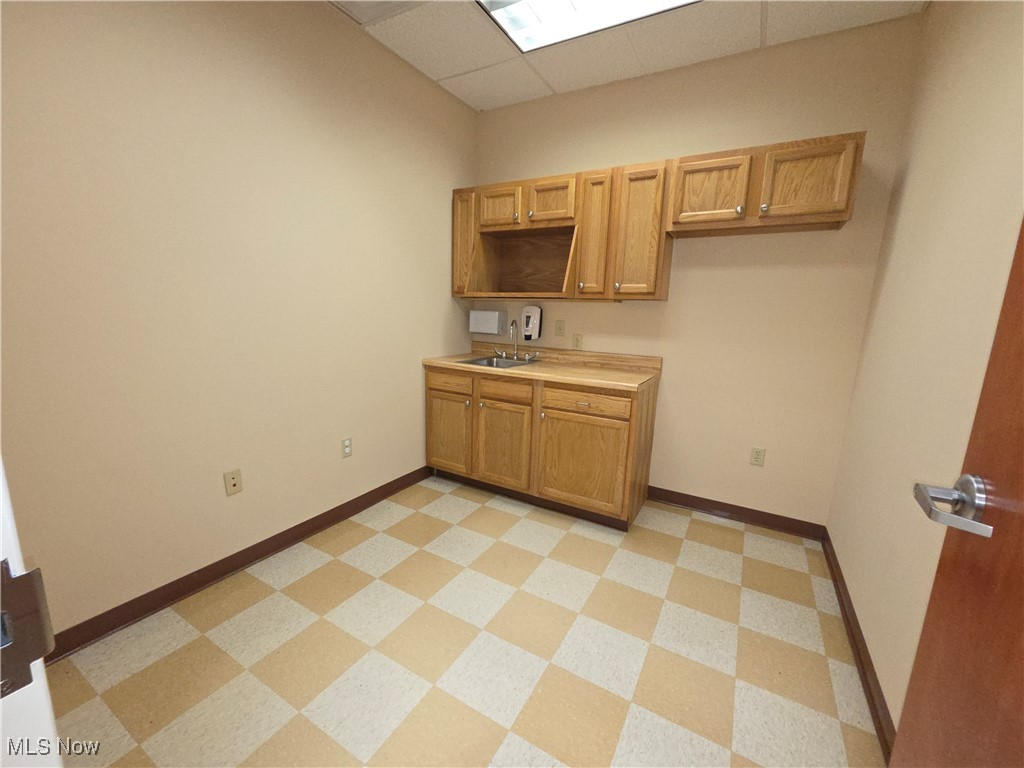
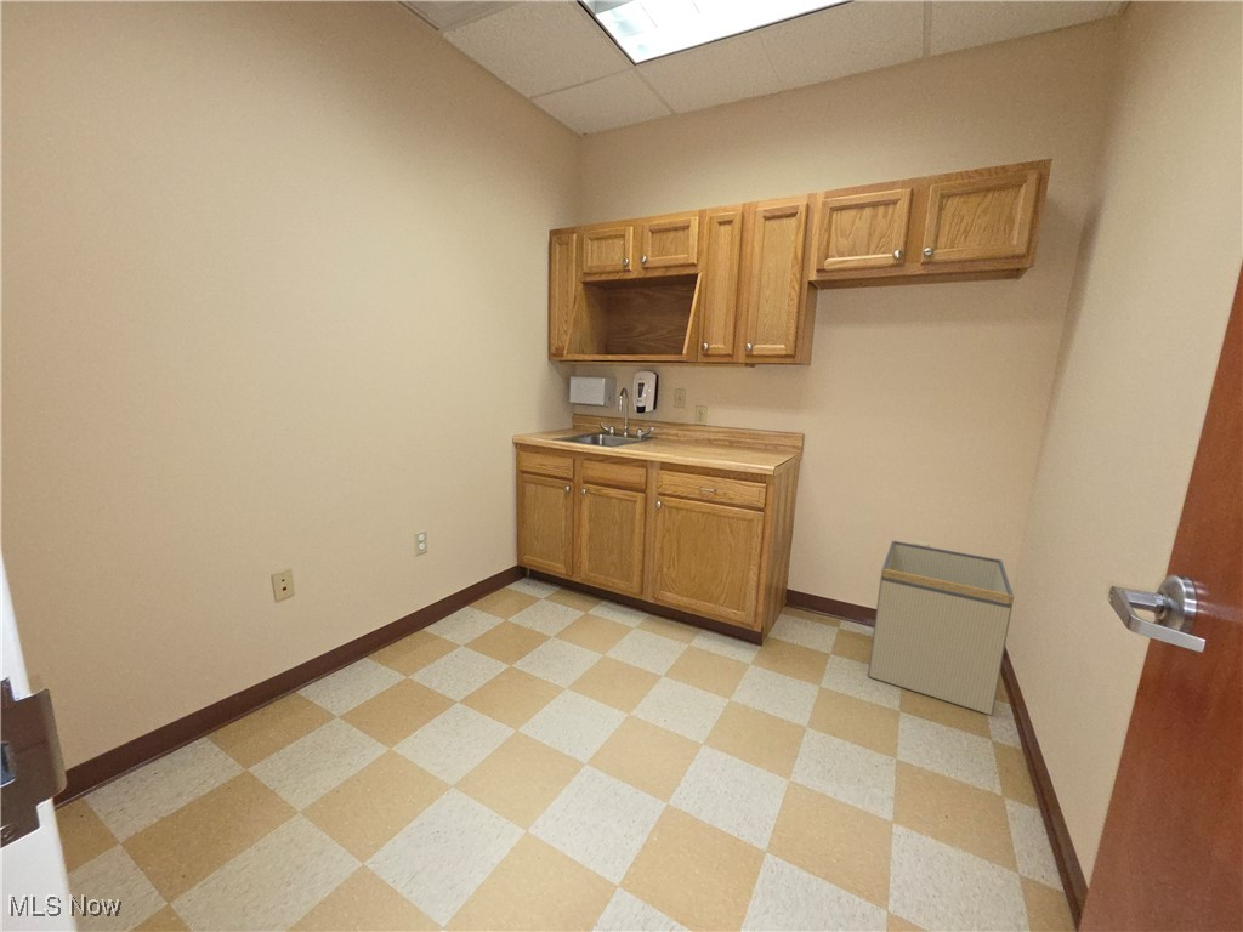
+ storage bin (936, 615)
